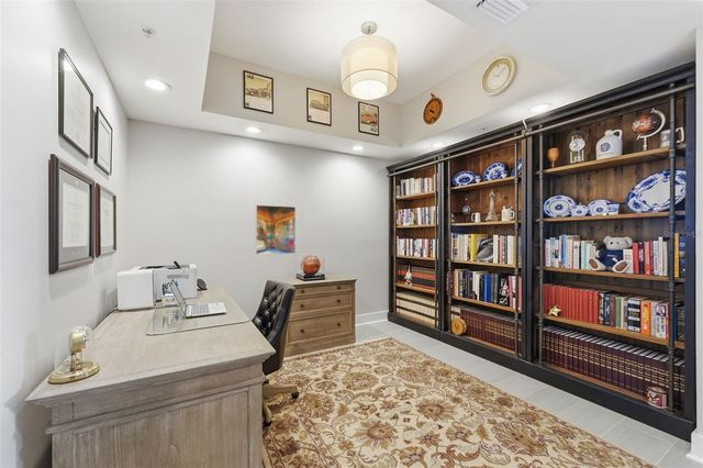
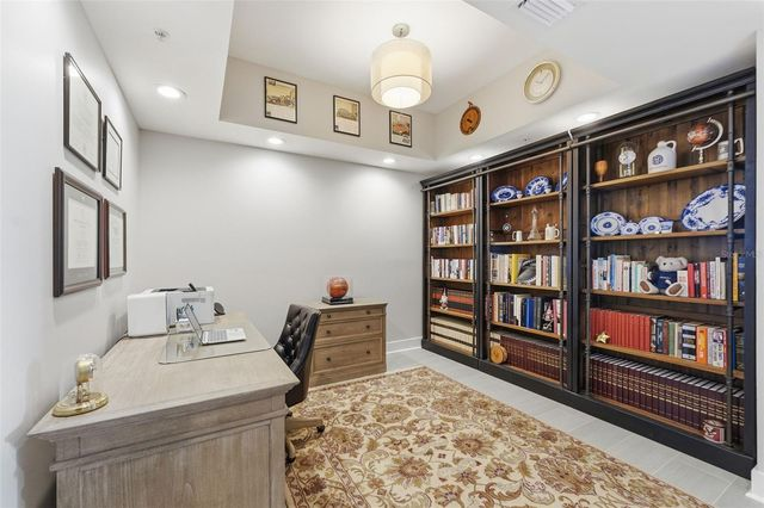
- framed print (276, 230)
